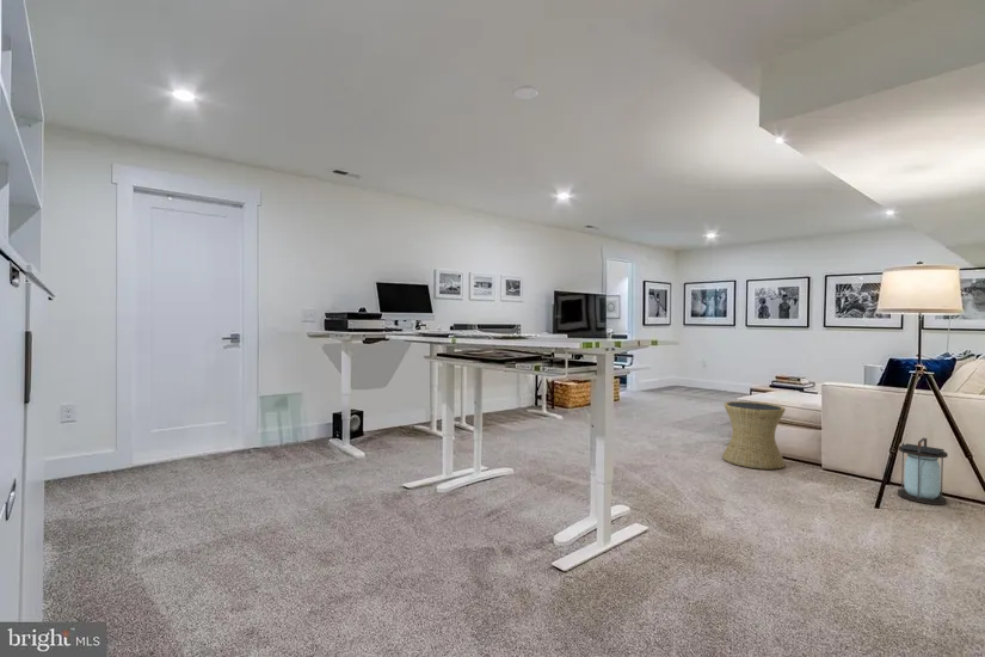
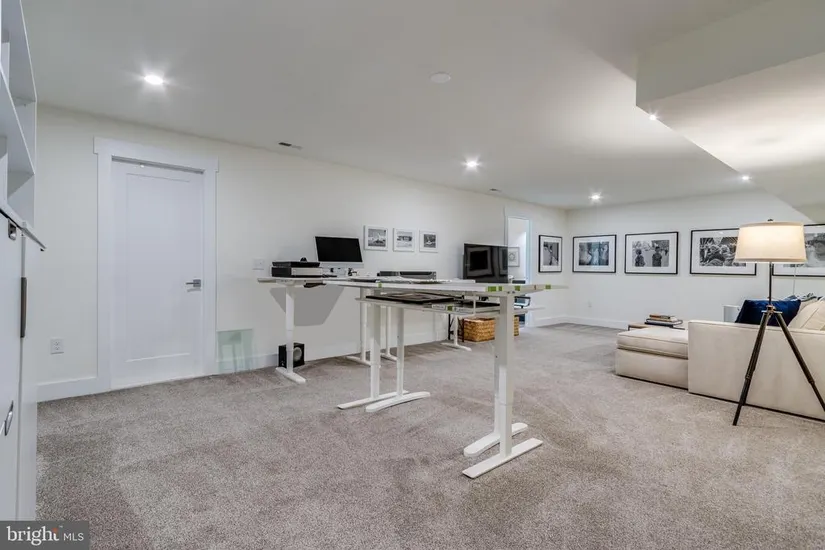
- lantern (922, 468)
- side table (753, 432)
